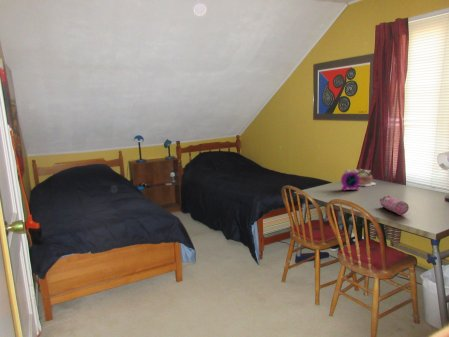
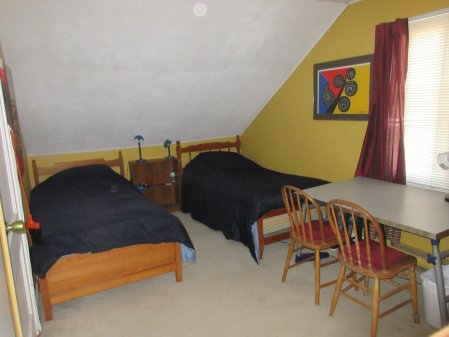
- succulent plant (363, 176)
- pencil case (393, 204)
- alarm clock (350, 178)
